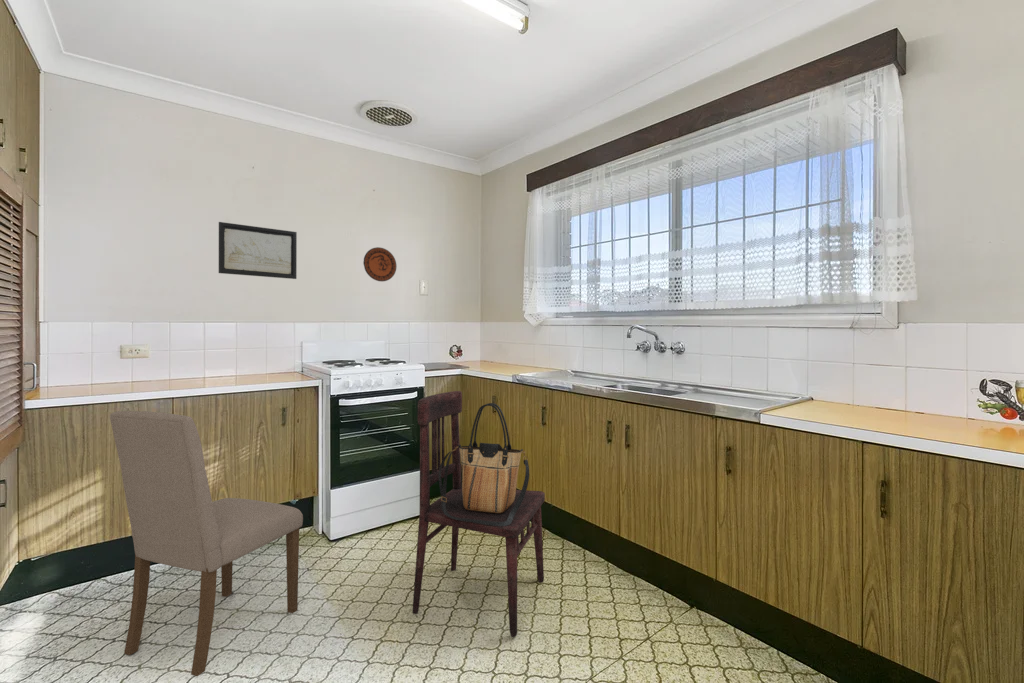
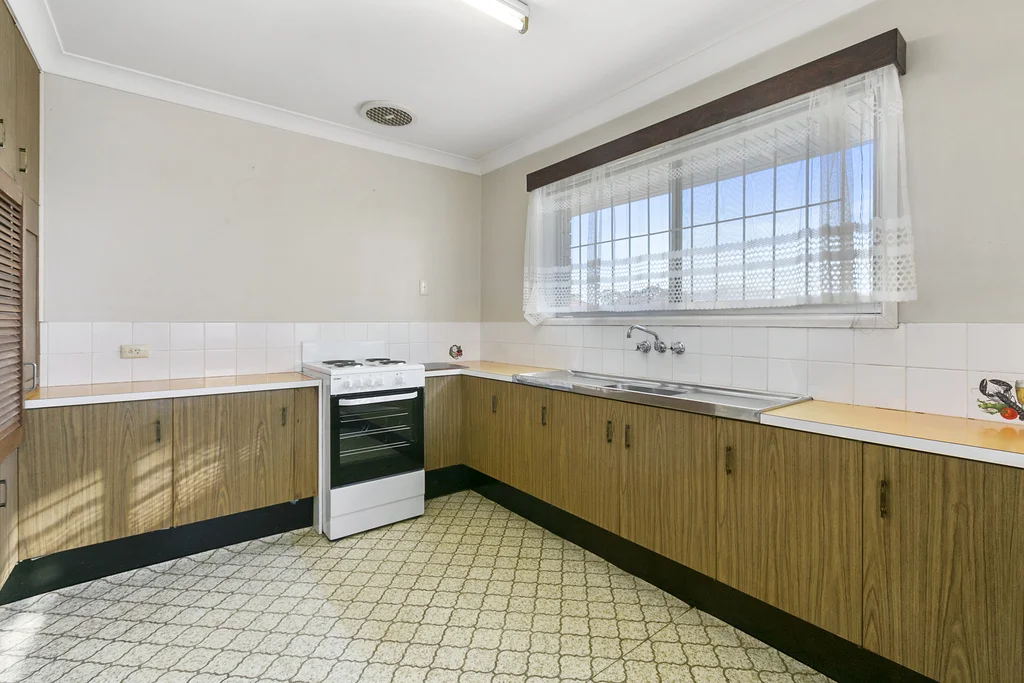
- dining chair (480, 511)
- dining chair (215, 516)
- tote bag (482, 457)
- wall art (259, 251)
- decorative plate (380, 264)
